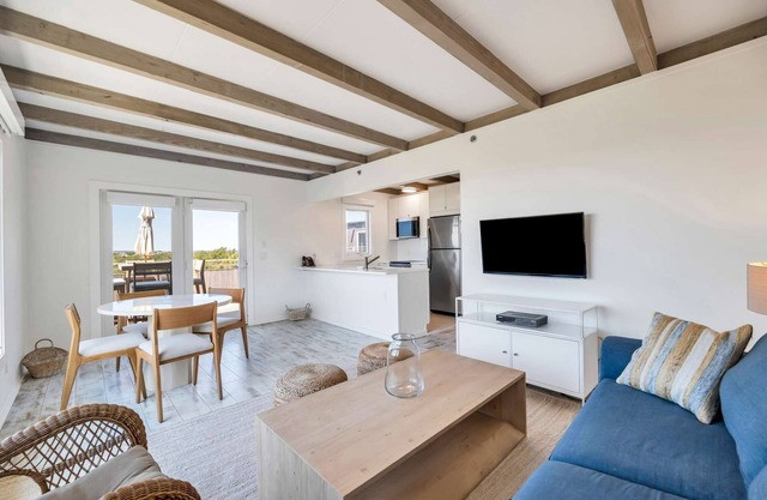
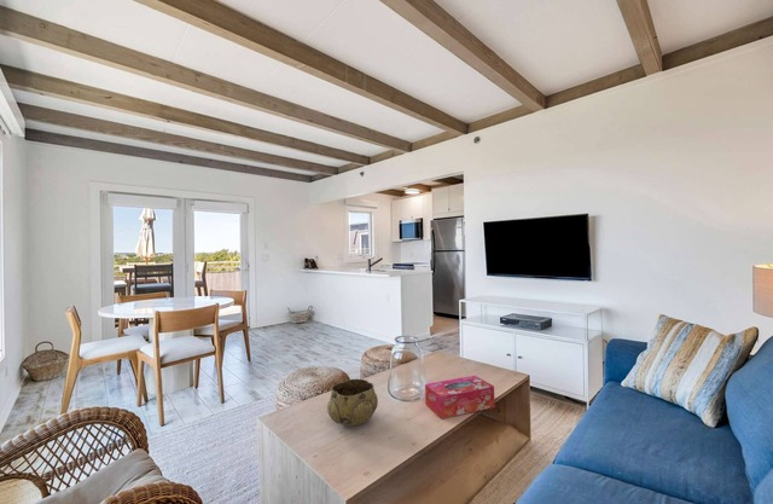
+ tissue box (459, 395)
+ decorative bowl (353, 402)
